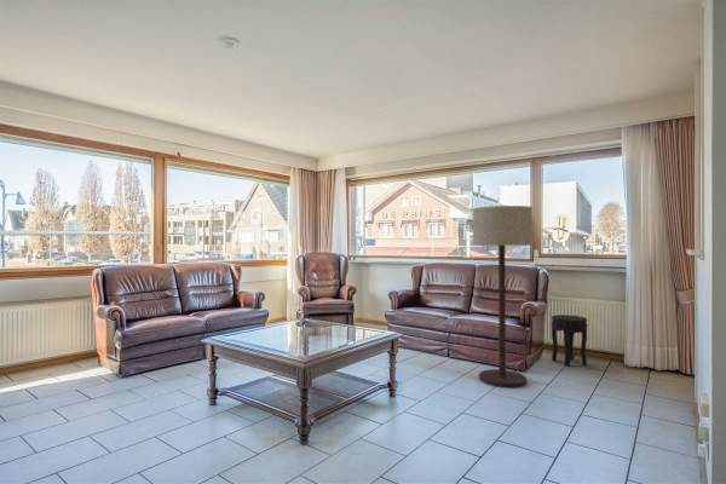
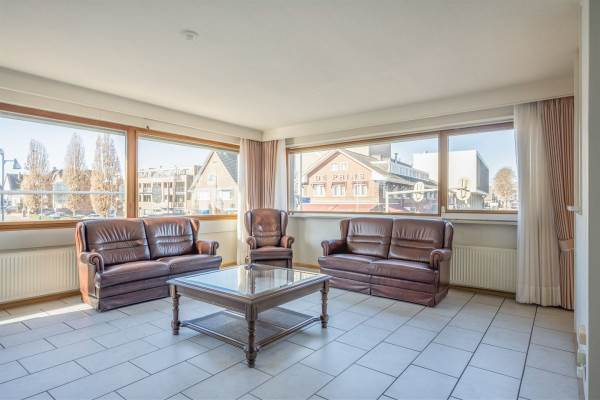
- floor lamp (501, 293)
- side table (569, 340)
